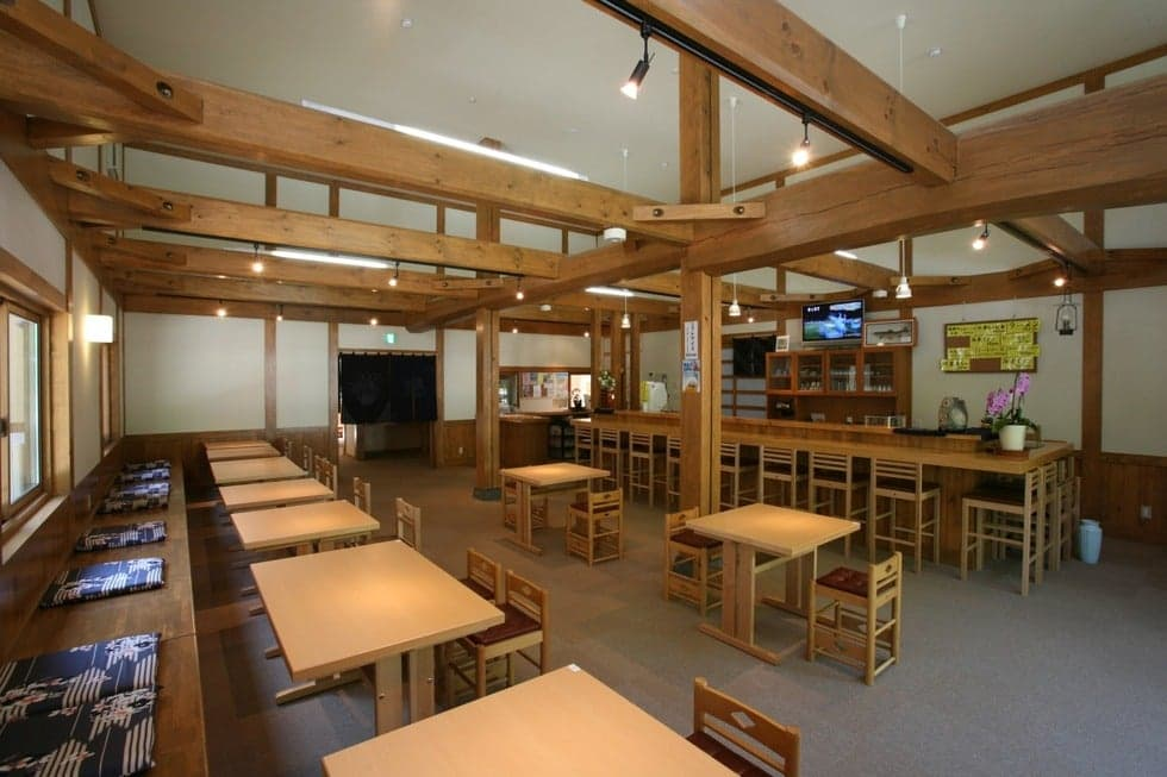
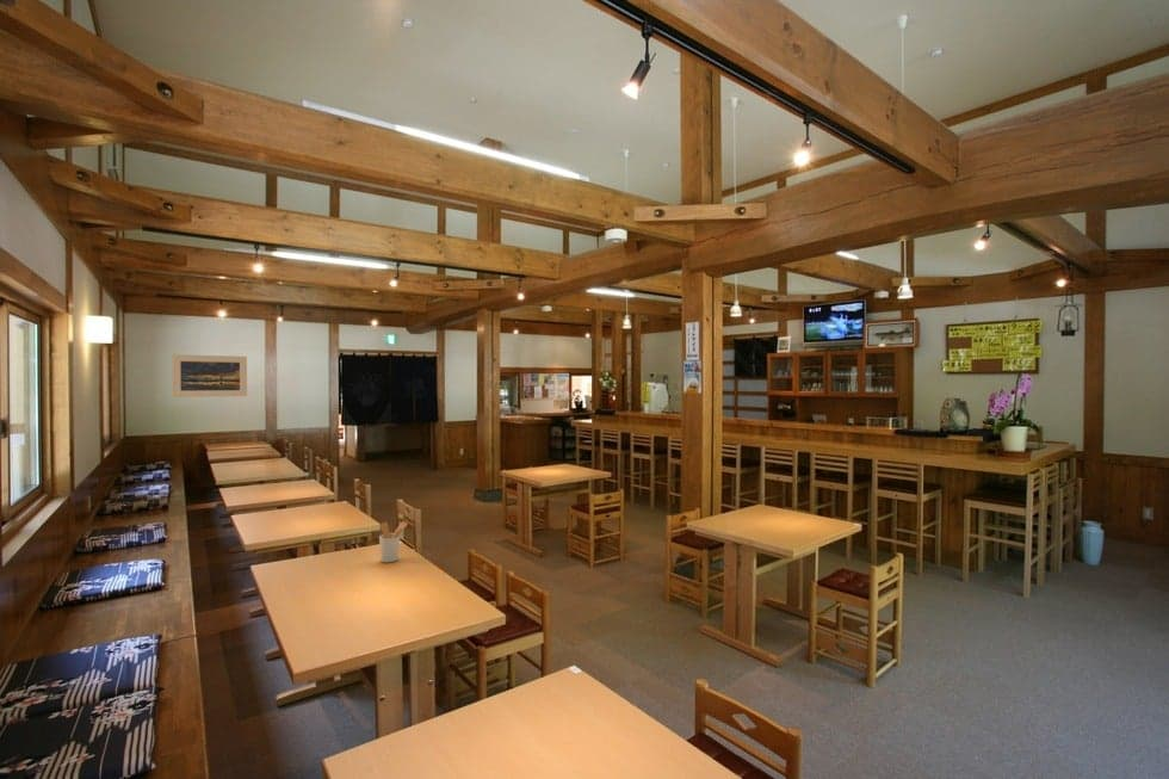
+ utensil holder (394, 540)
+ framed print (210, 376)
